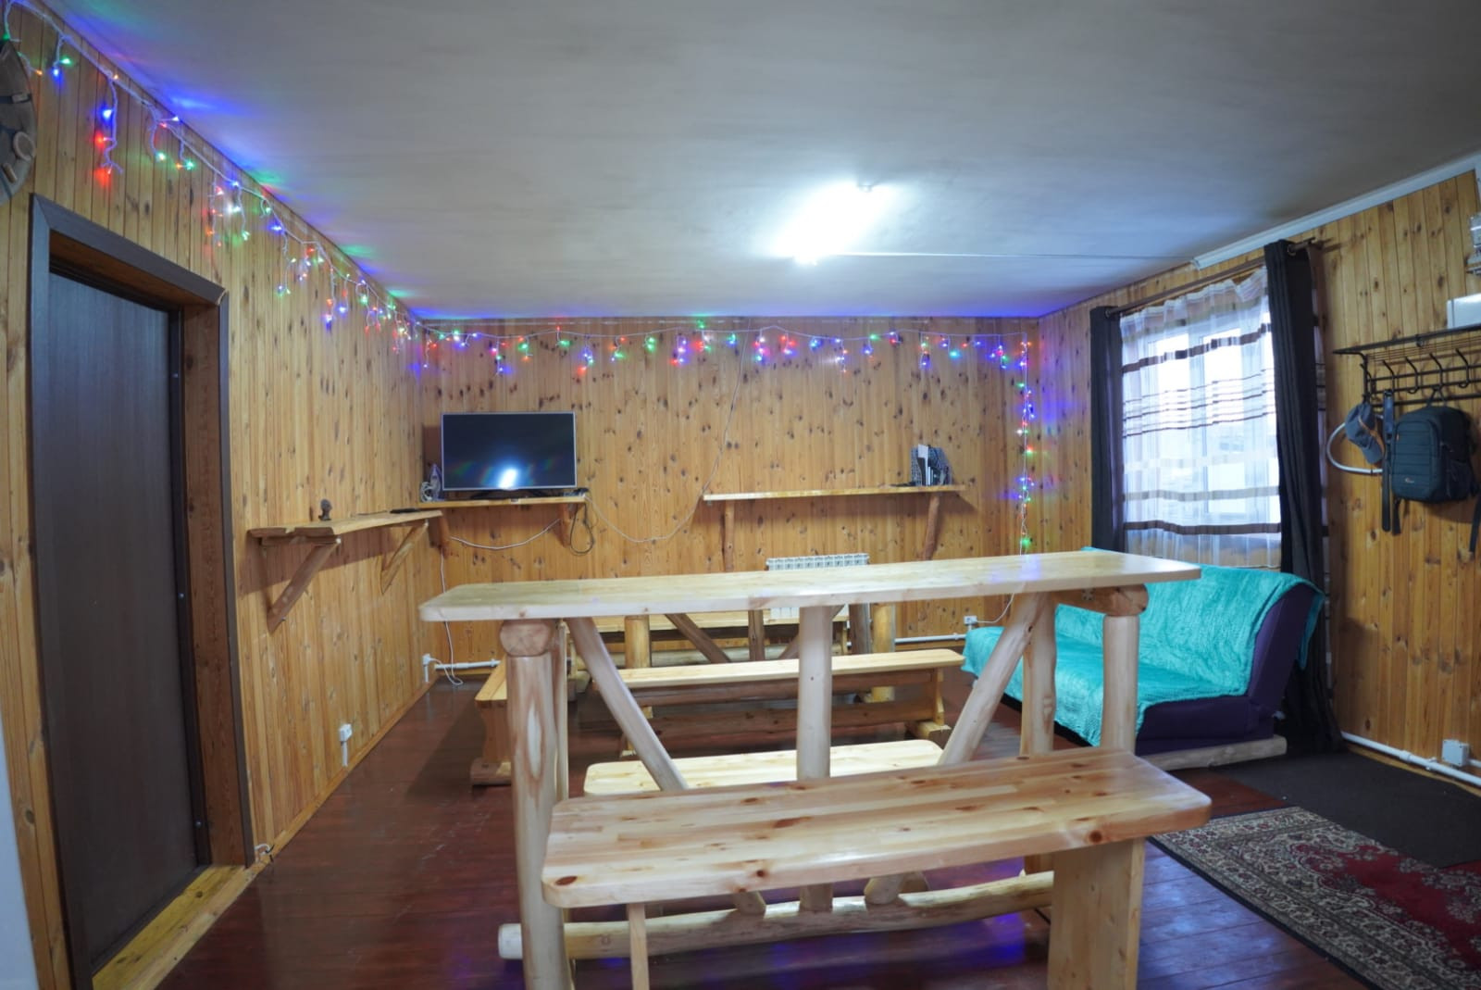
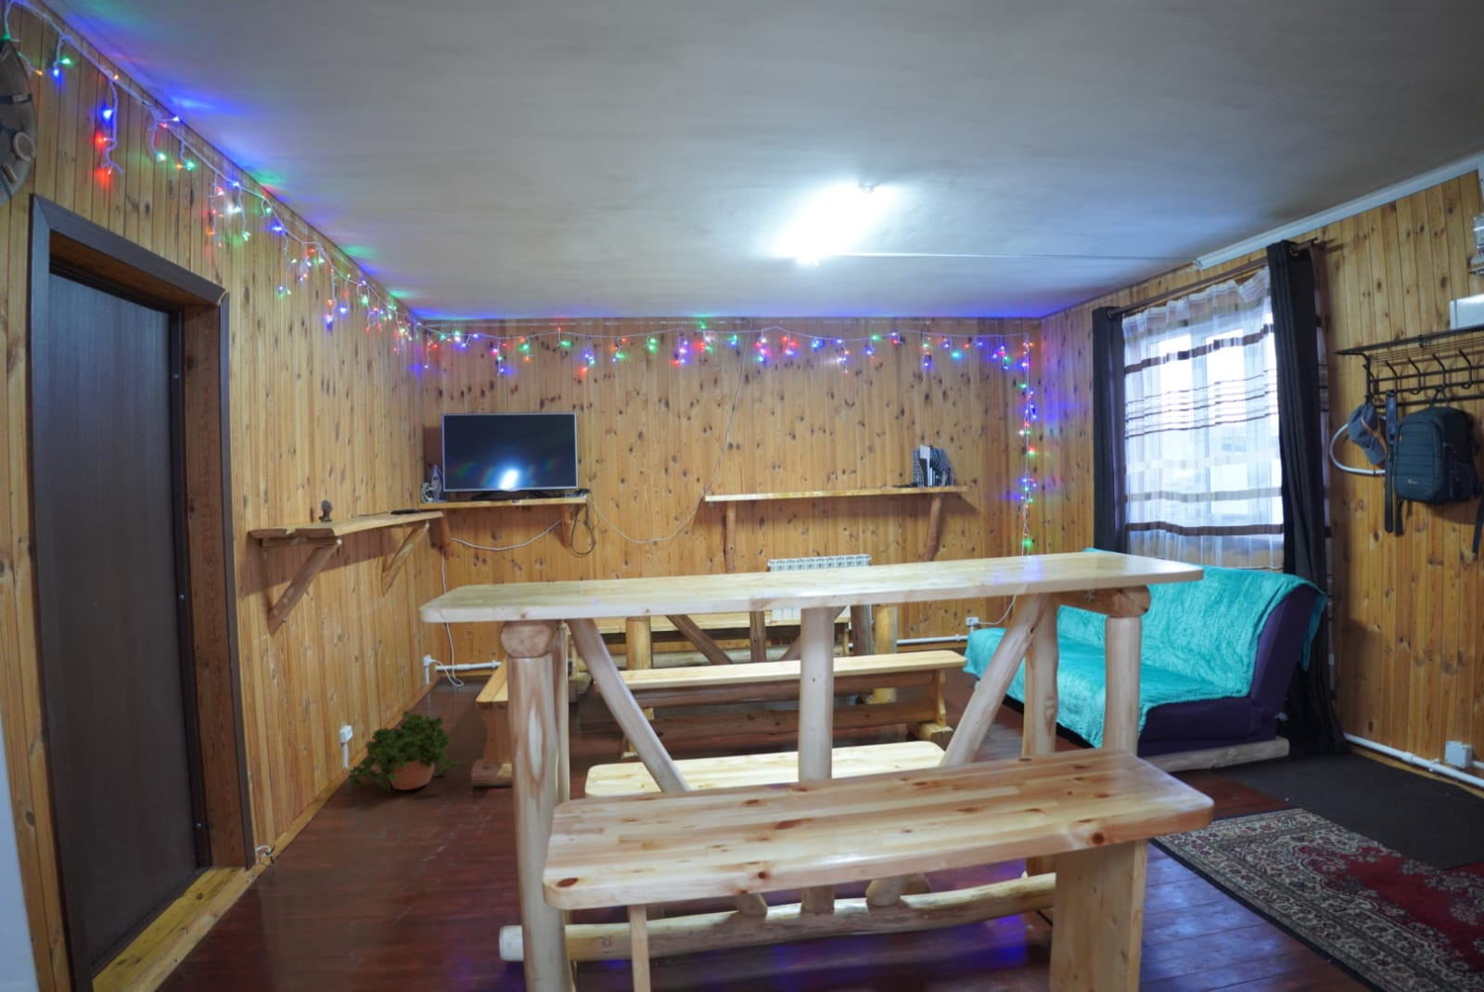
+ potted plant (407, 753)
